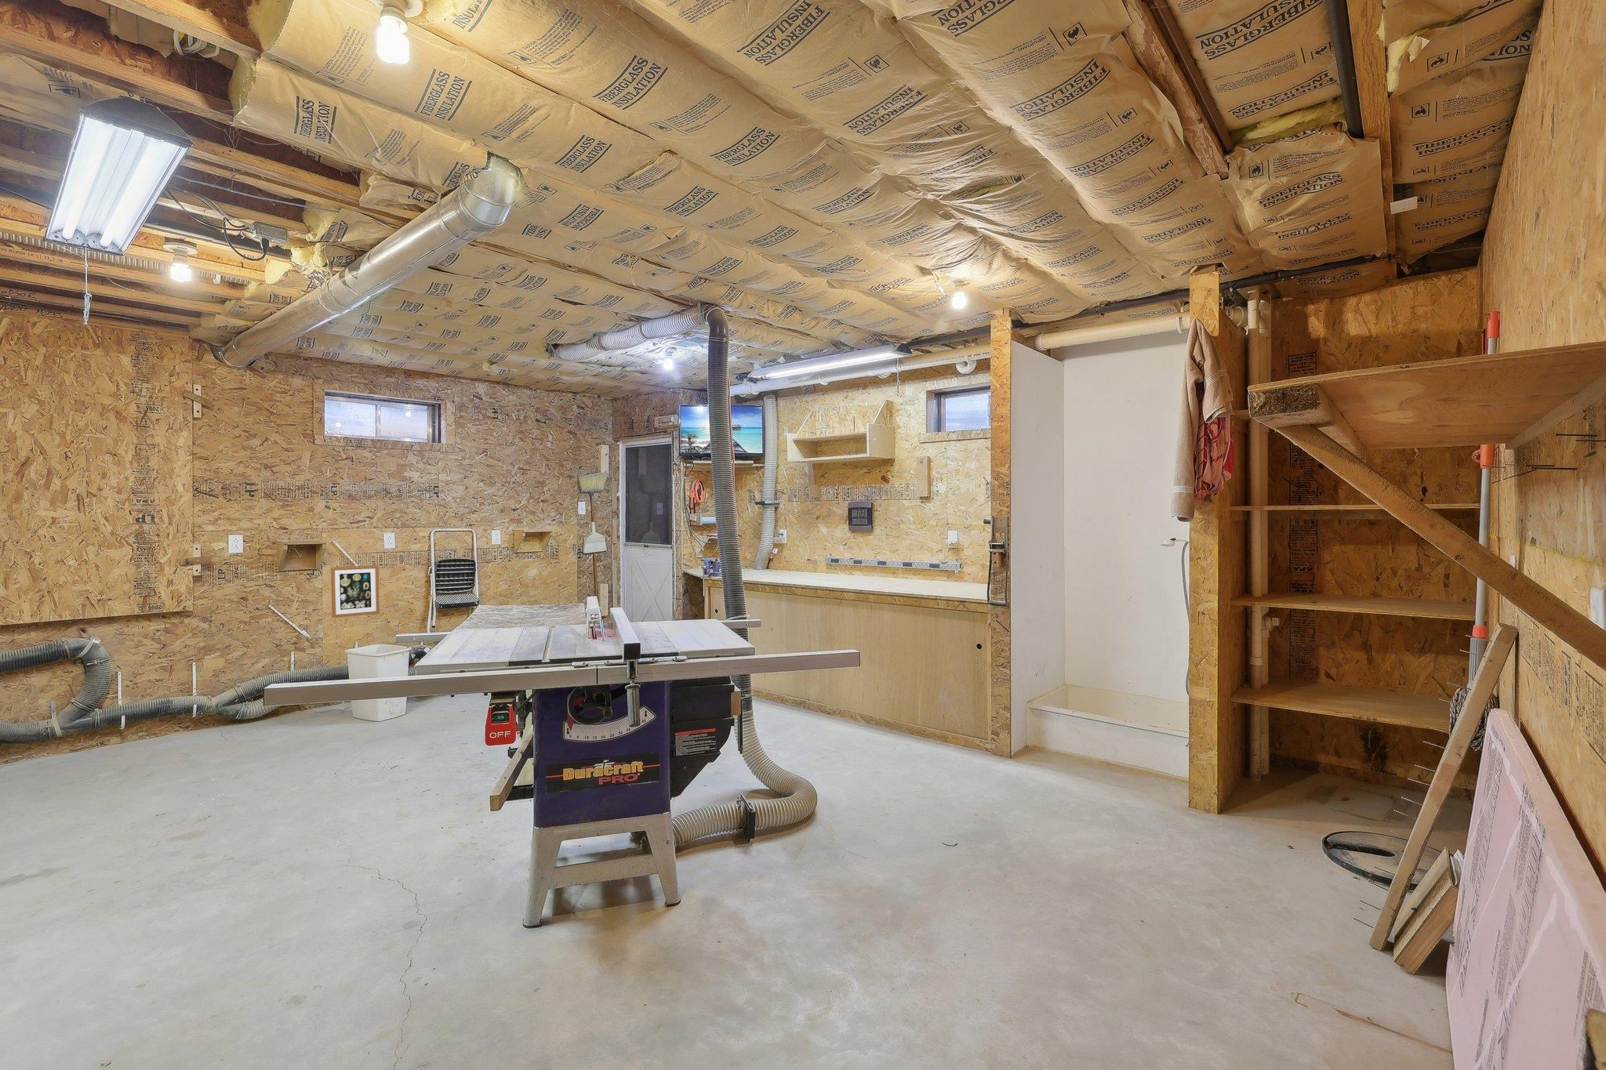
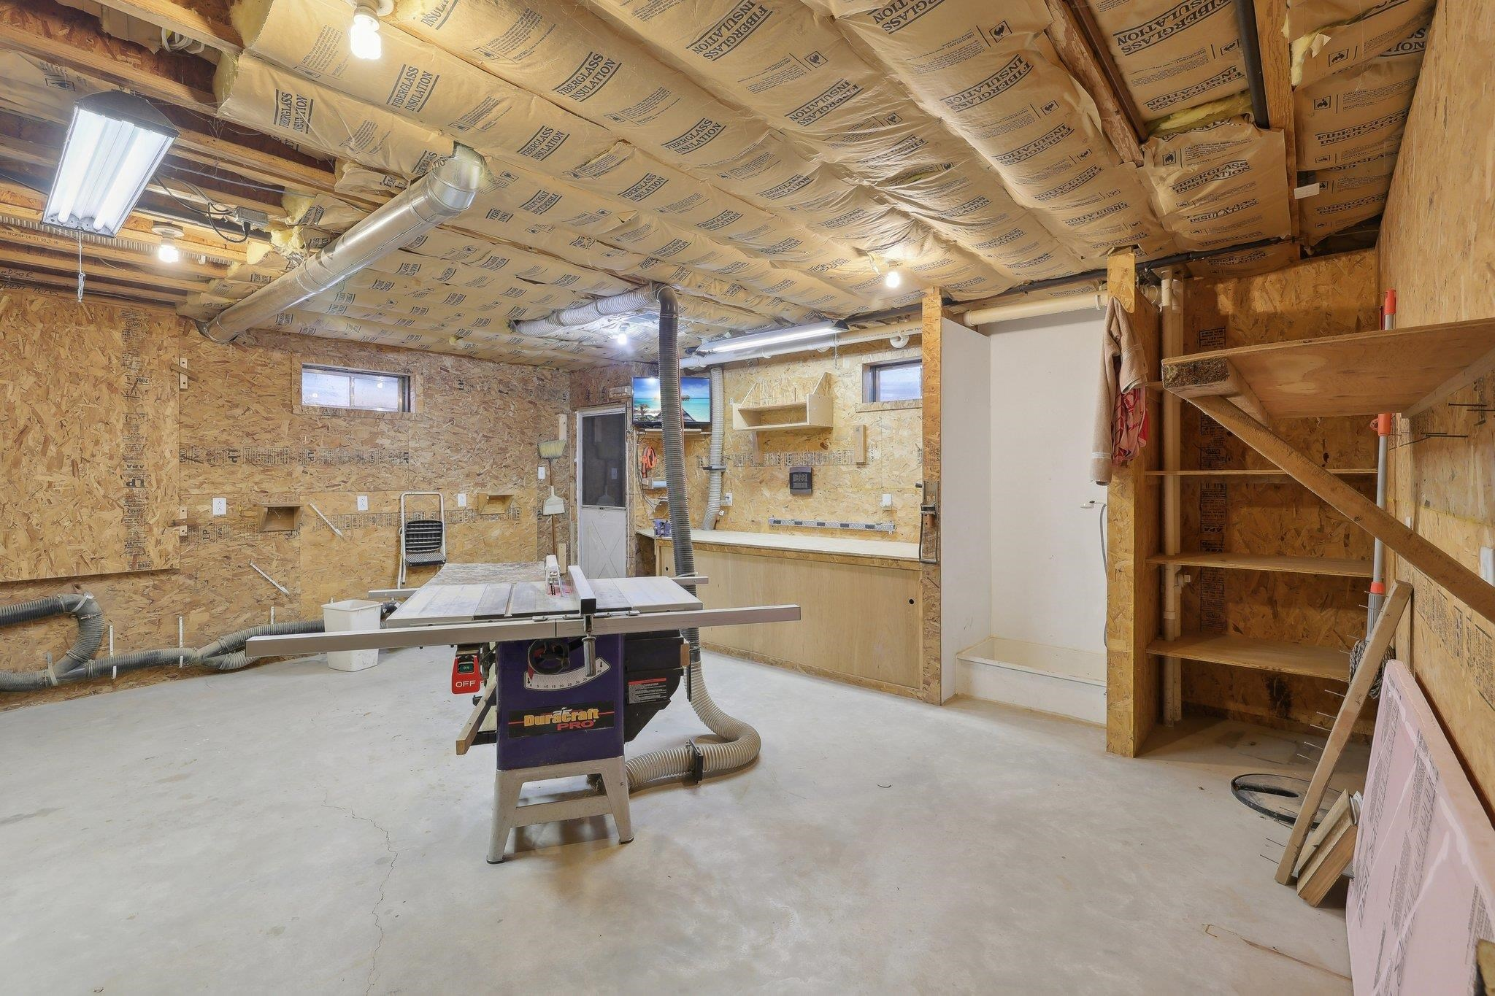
- wall art (356, 590)
